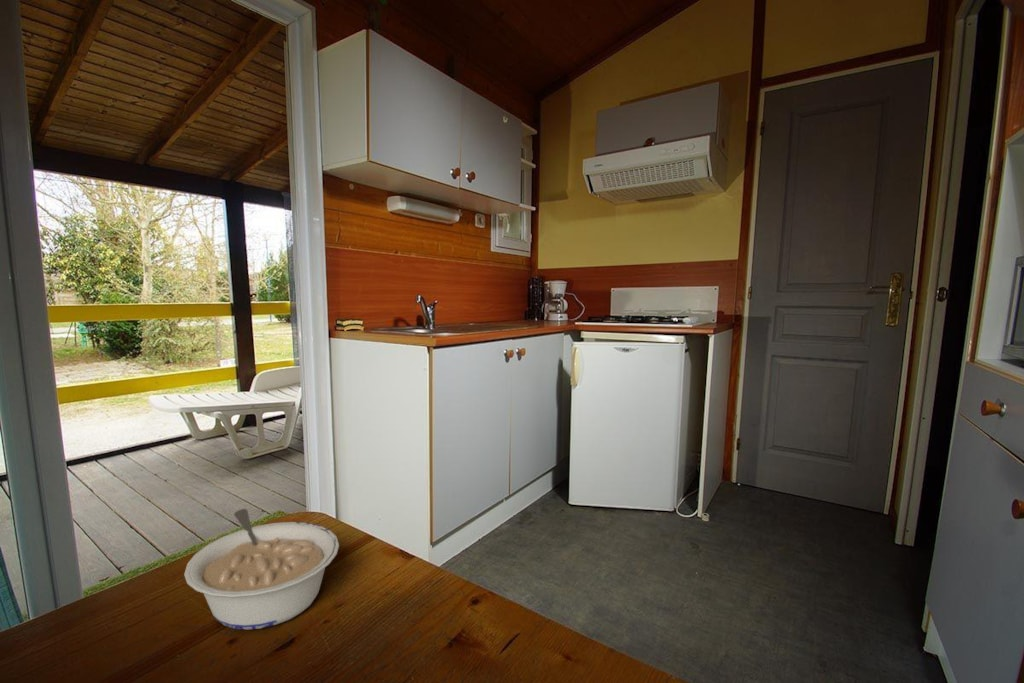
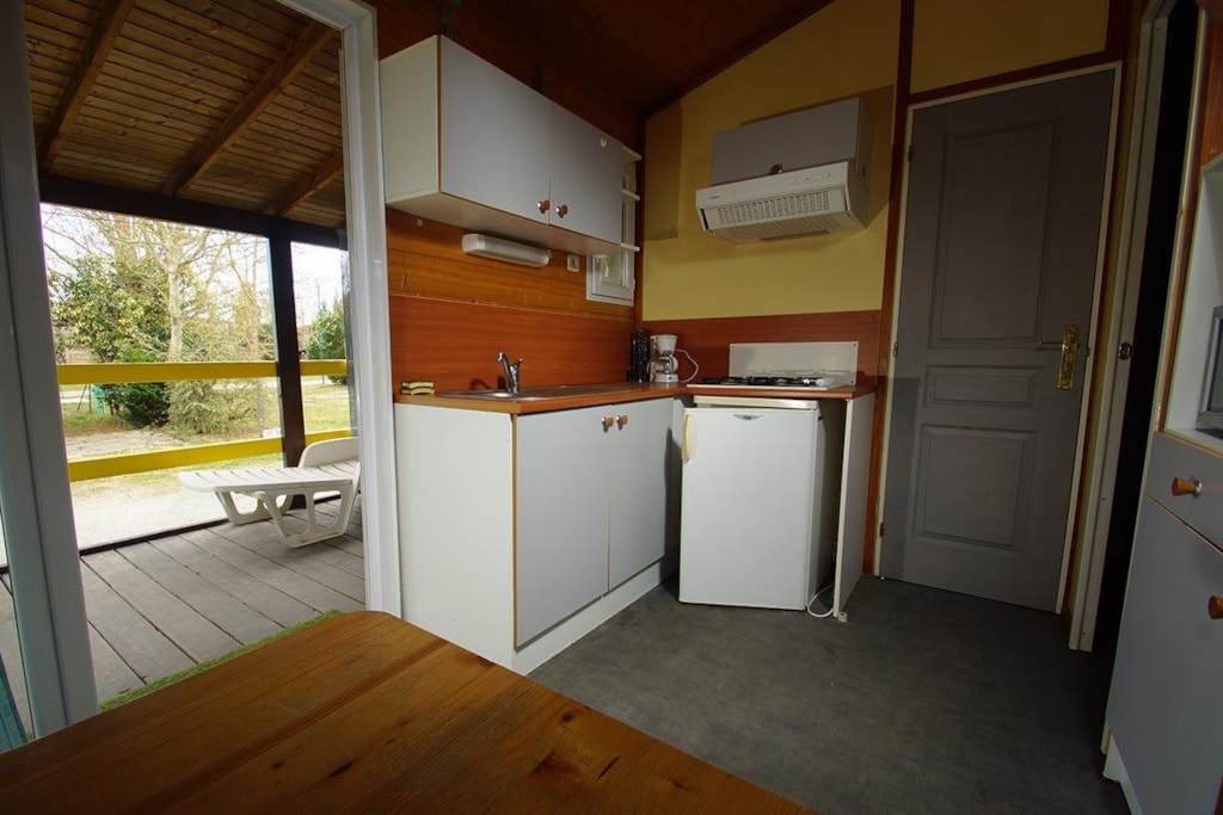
- legume (262, 570)
